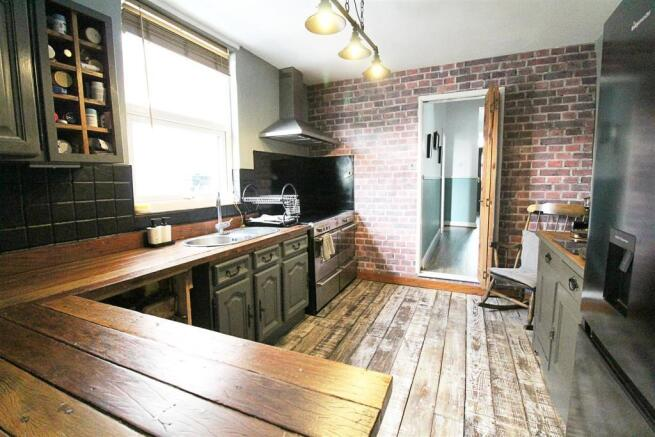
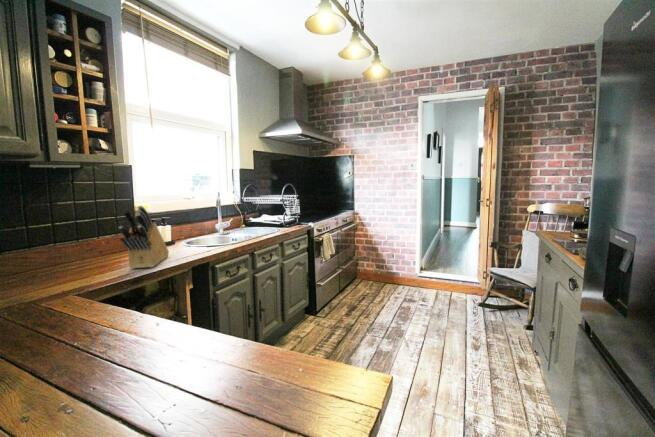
+ knife block (145, 234)
